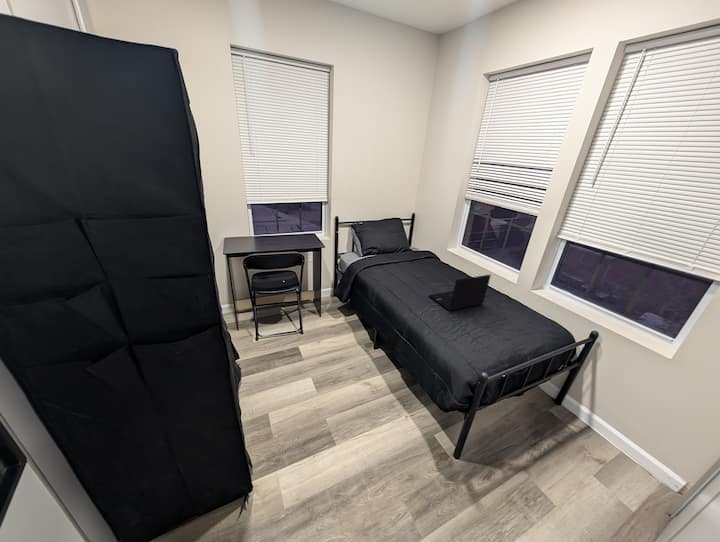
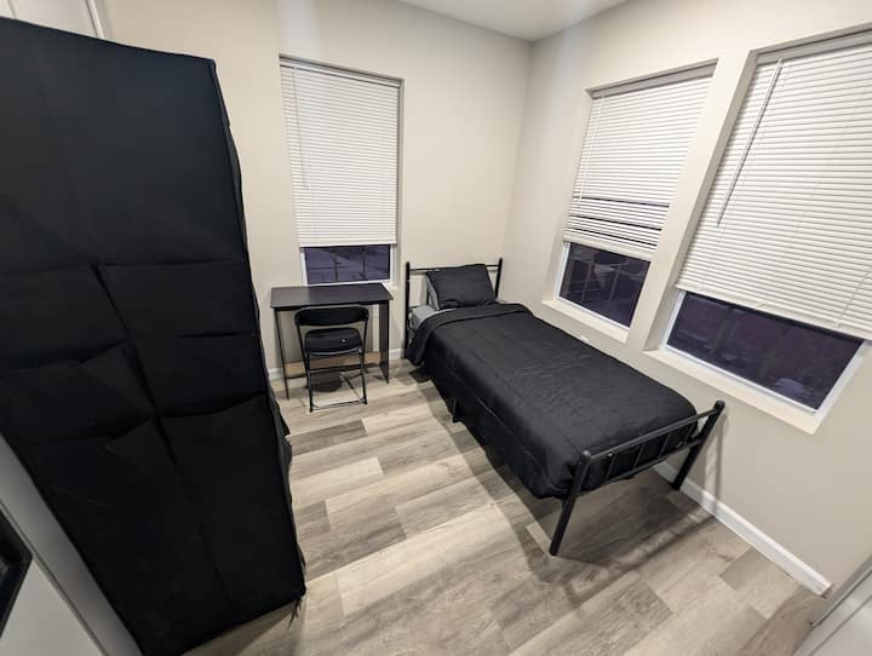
- laptop (458, 285)
